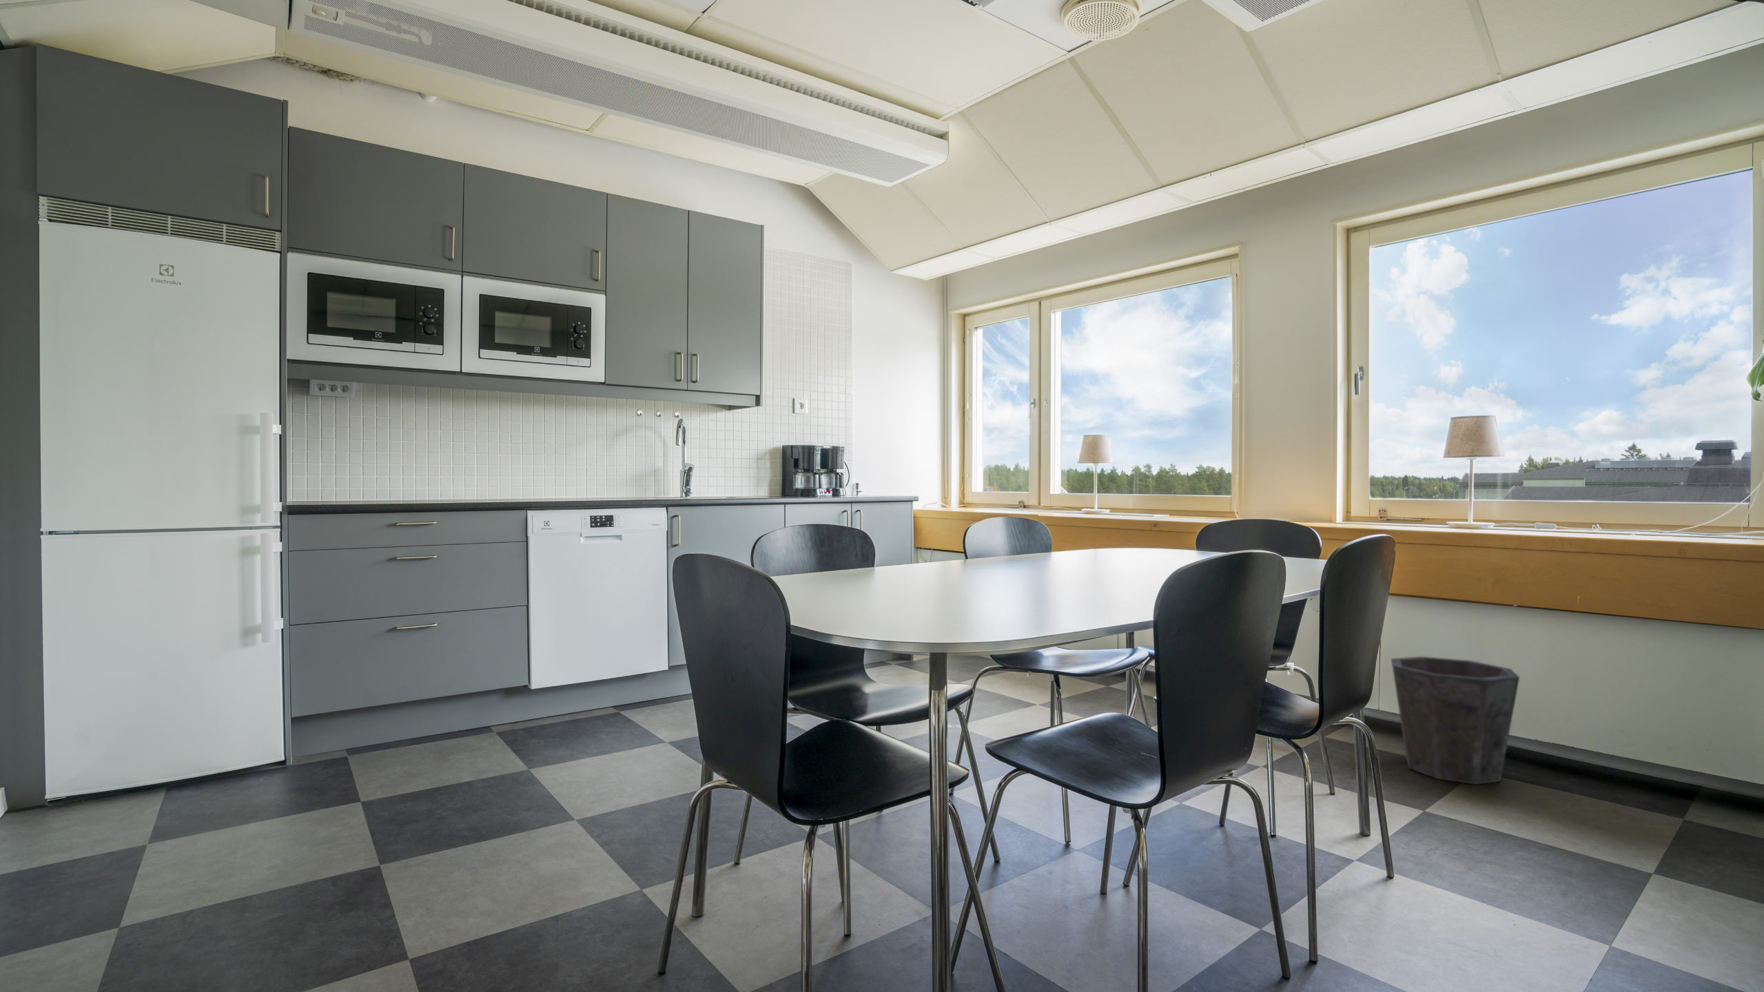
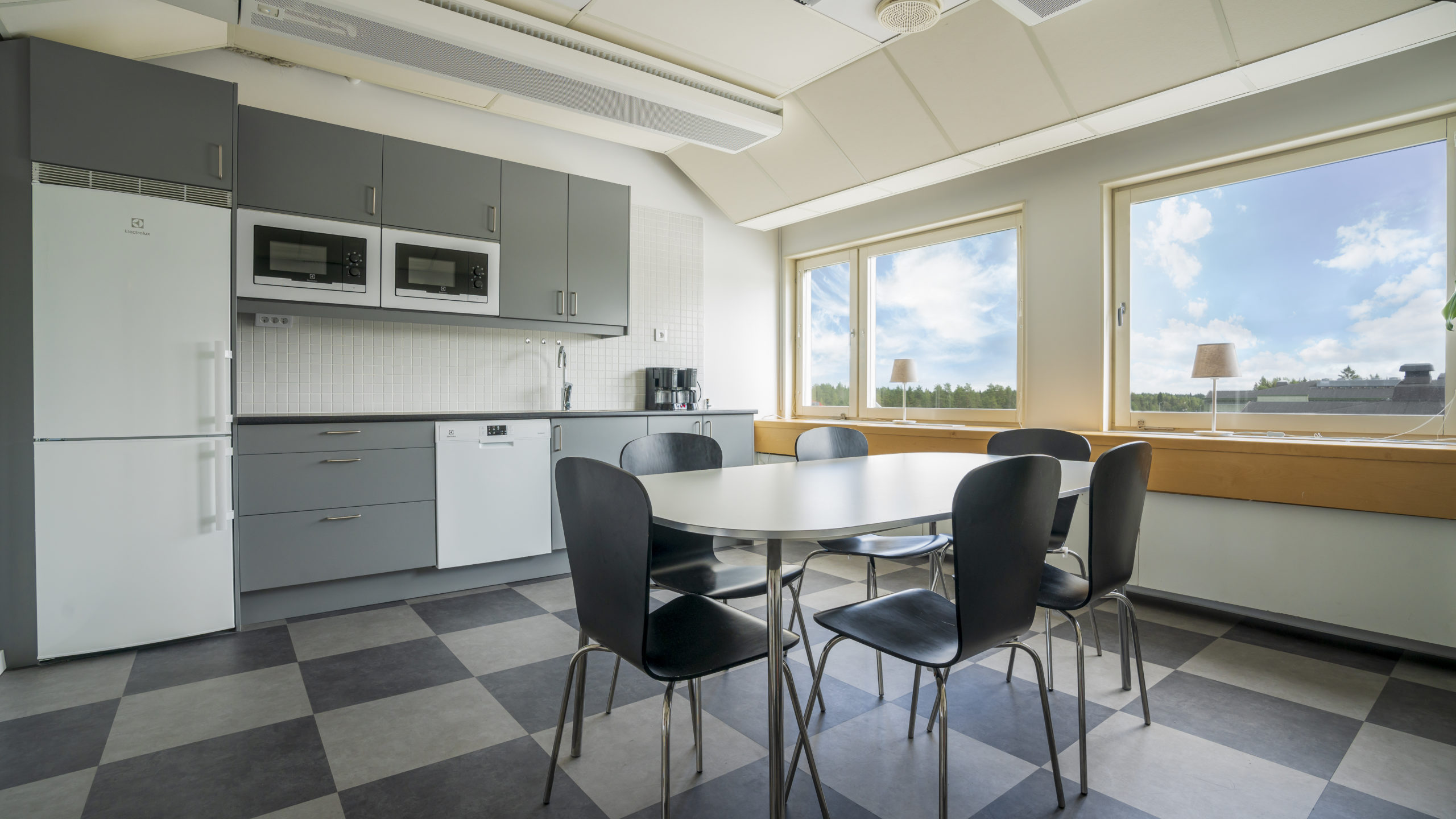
- waste bin (1451, 718)
